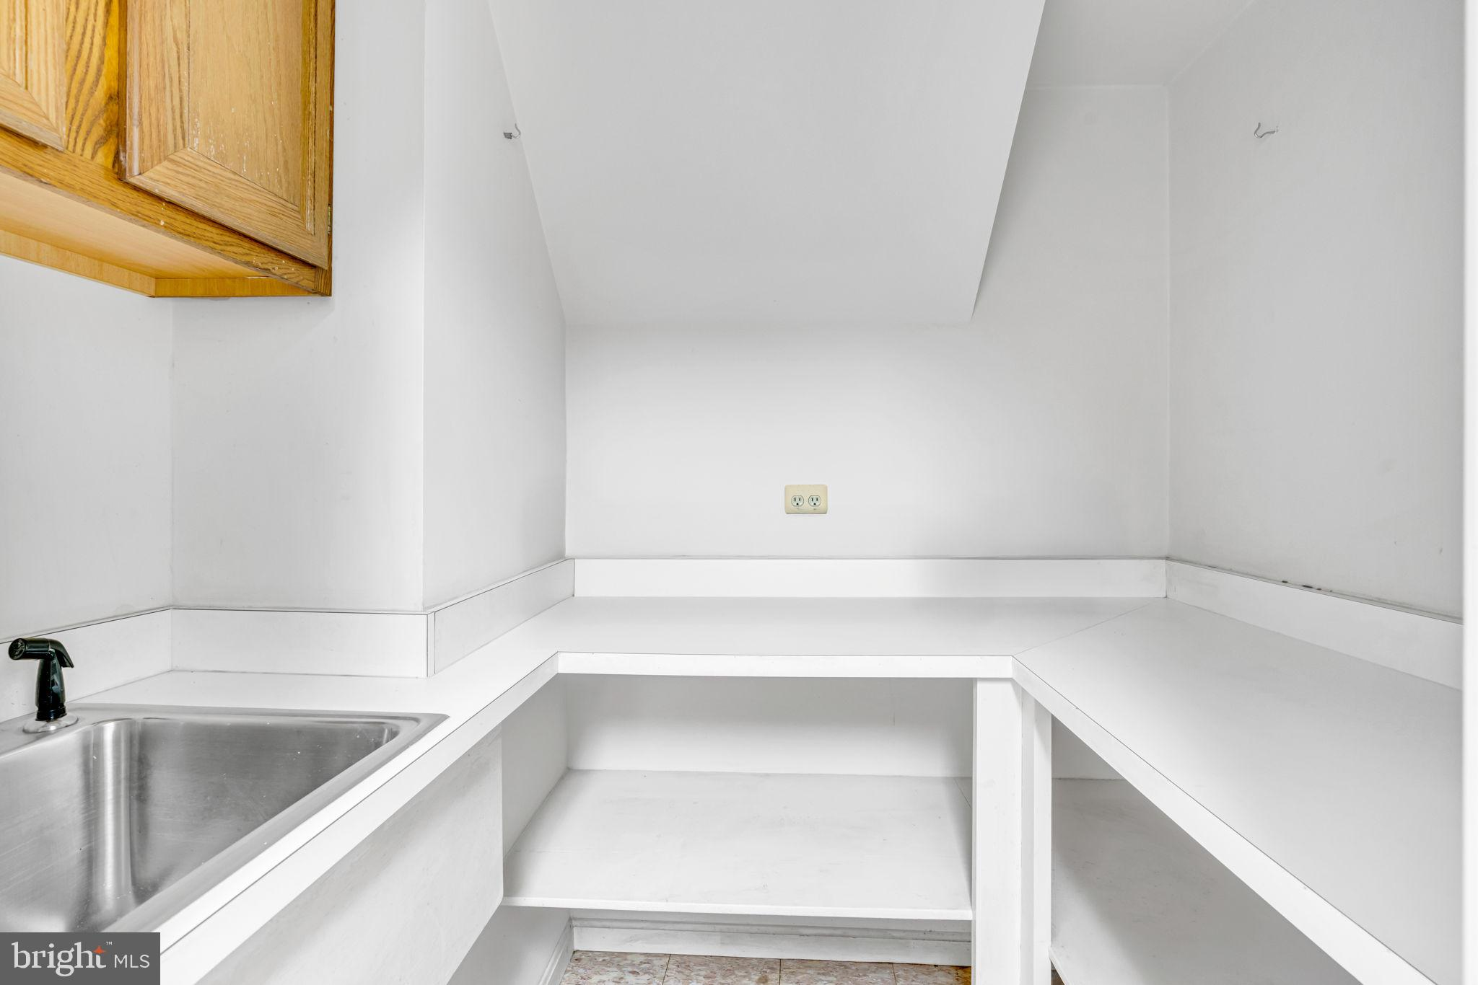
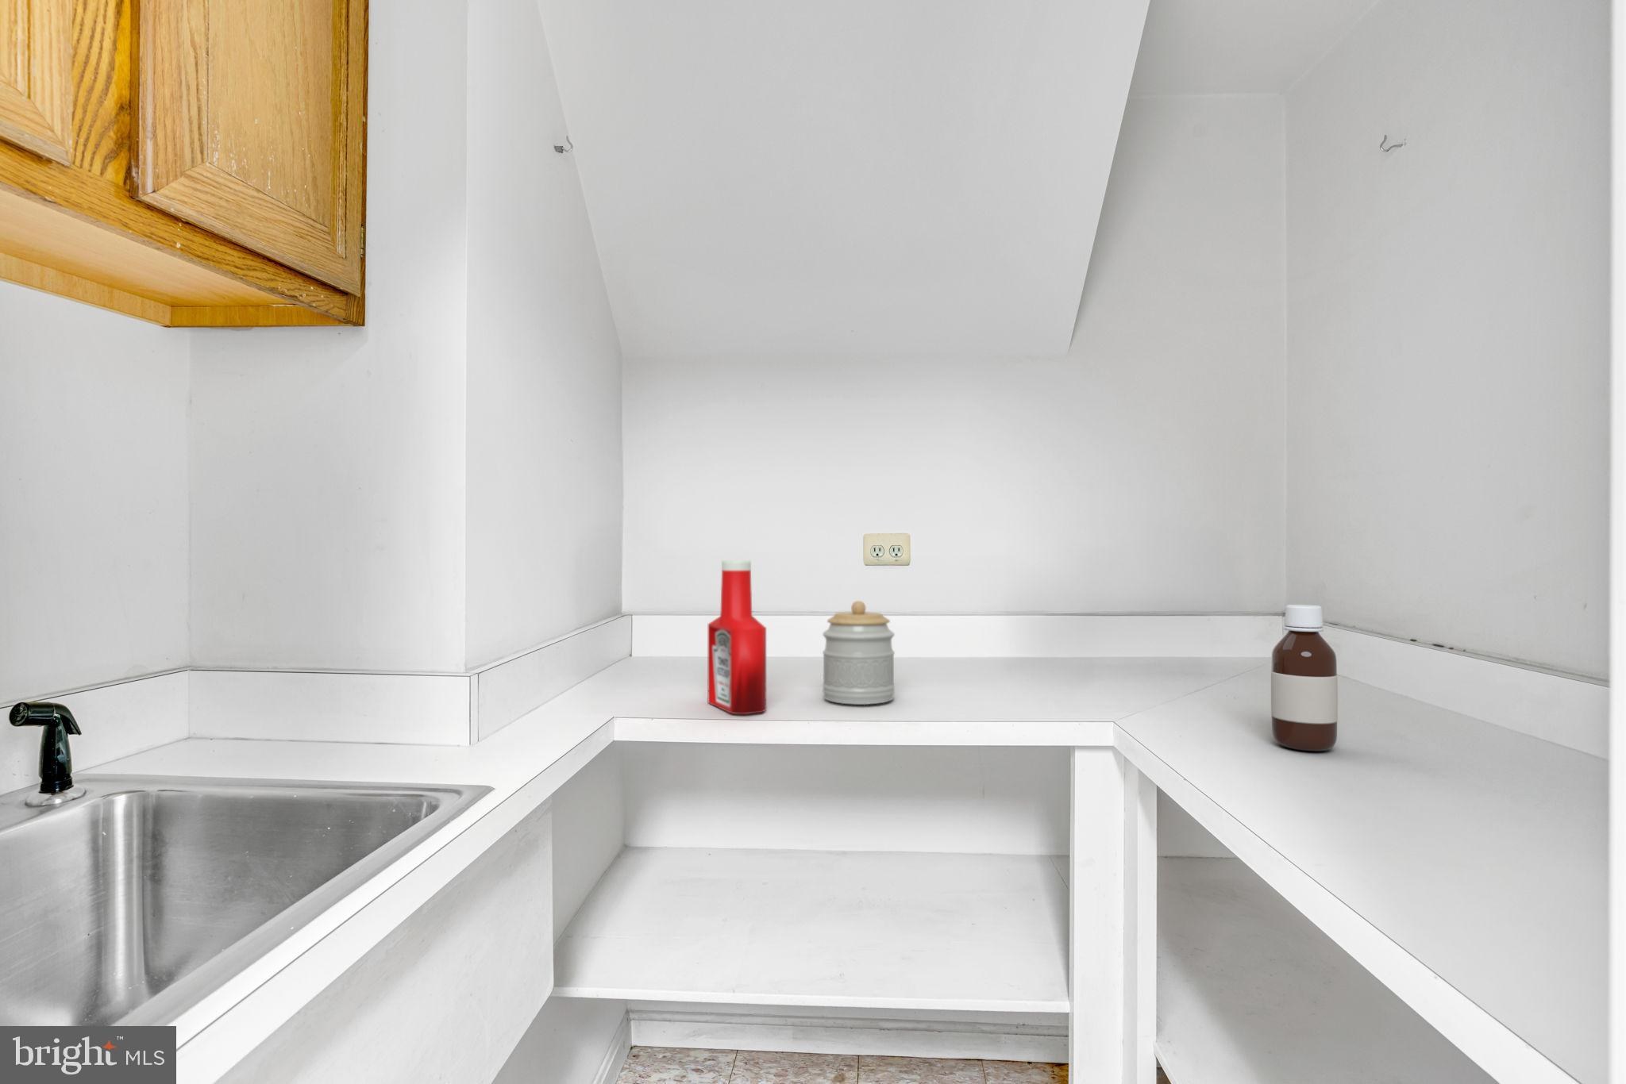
+ jar (858, 650)
+ bottle (1303, 675)
+ soap bottle (736, 633)
